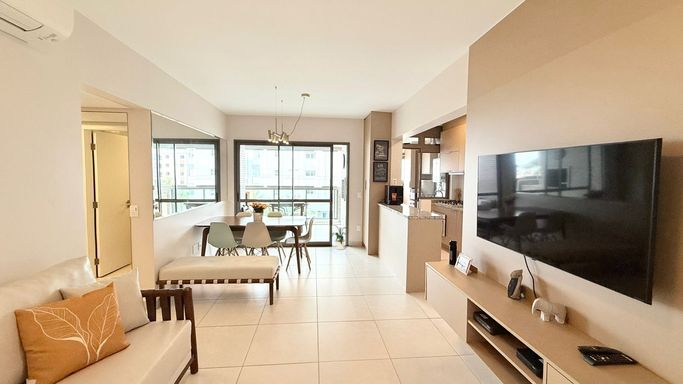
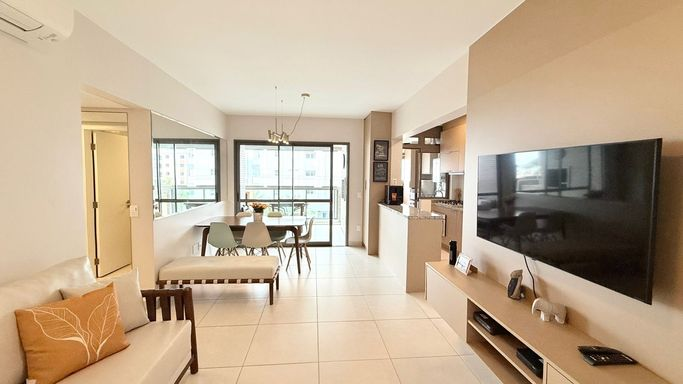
- house plant (339, 236)
